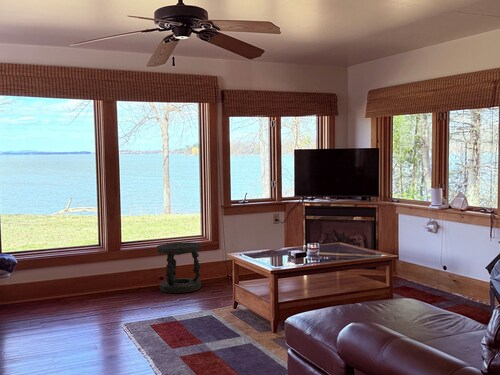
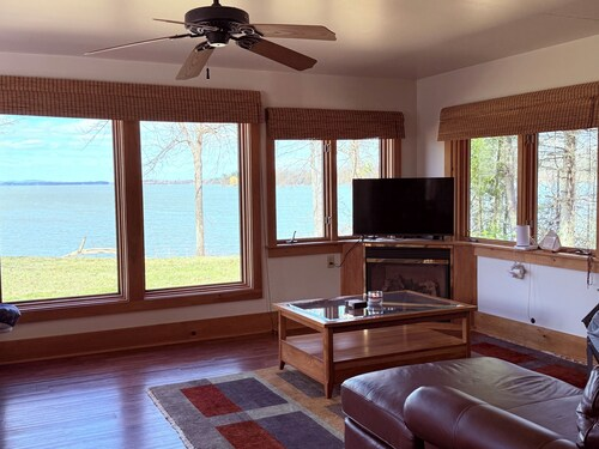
- stool (175, 266)
